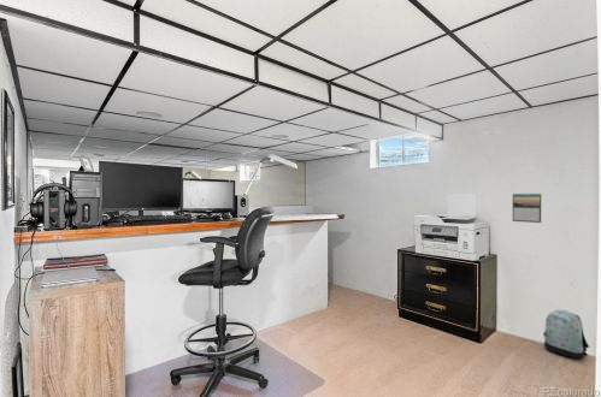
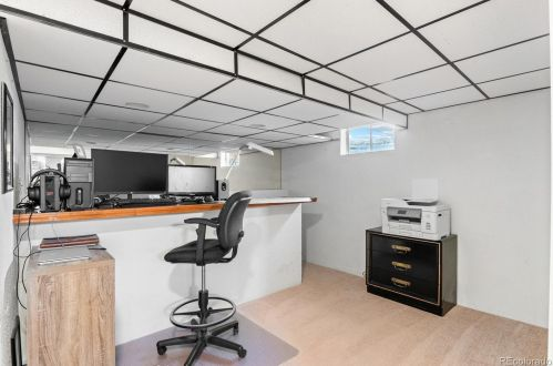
- calendar (526, 207)
- backpack (564, 332)
